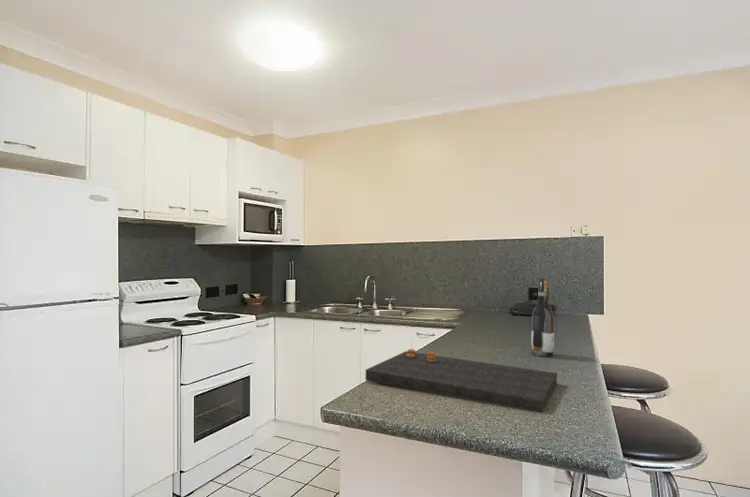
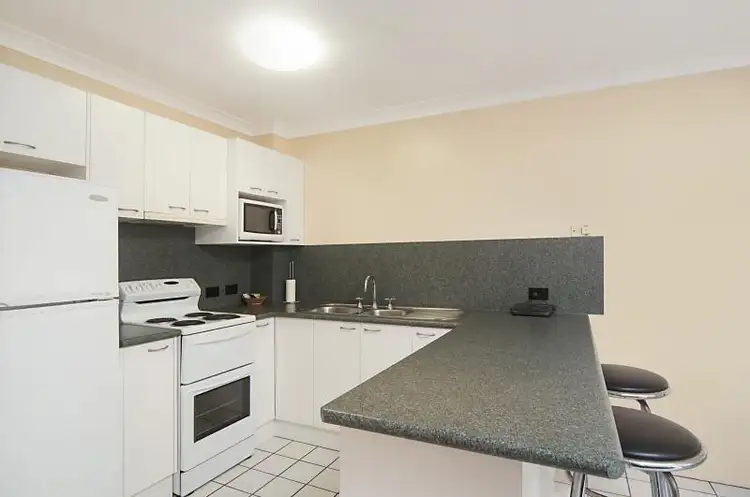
- wine bottle (542, 315)
- cutting board (460, 371)
